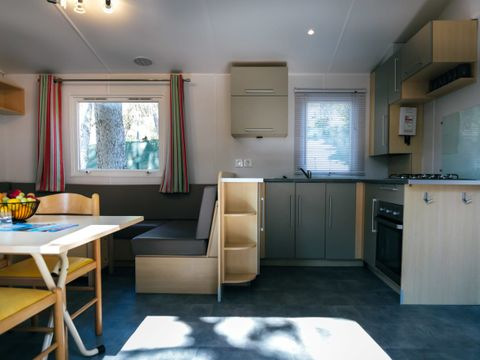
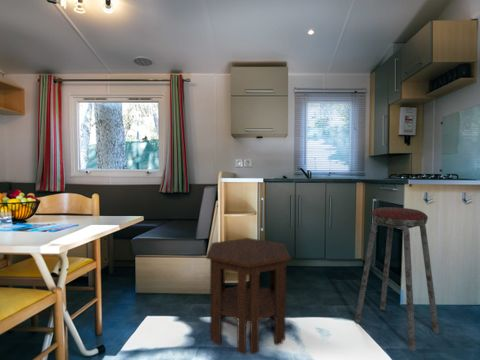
+ music stool (389, 265)
+ side table (247, 289)
